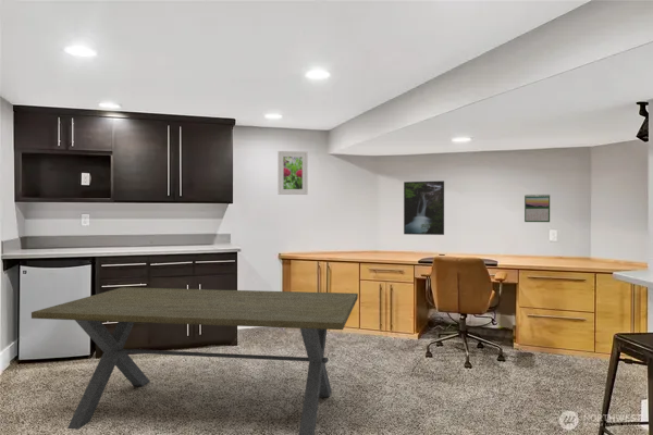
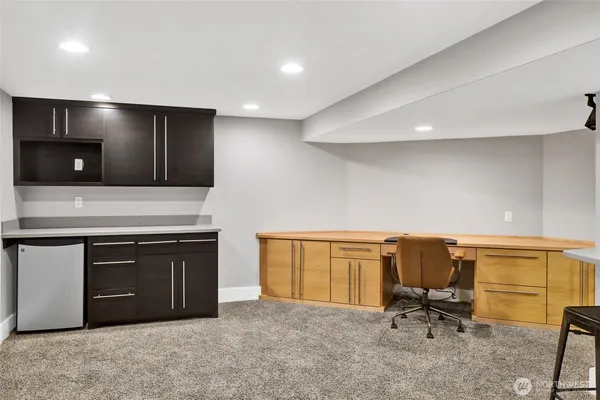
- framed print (293, 173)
- calendar (537, 208)
- dining table (211, 355)
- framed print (423, 208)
